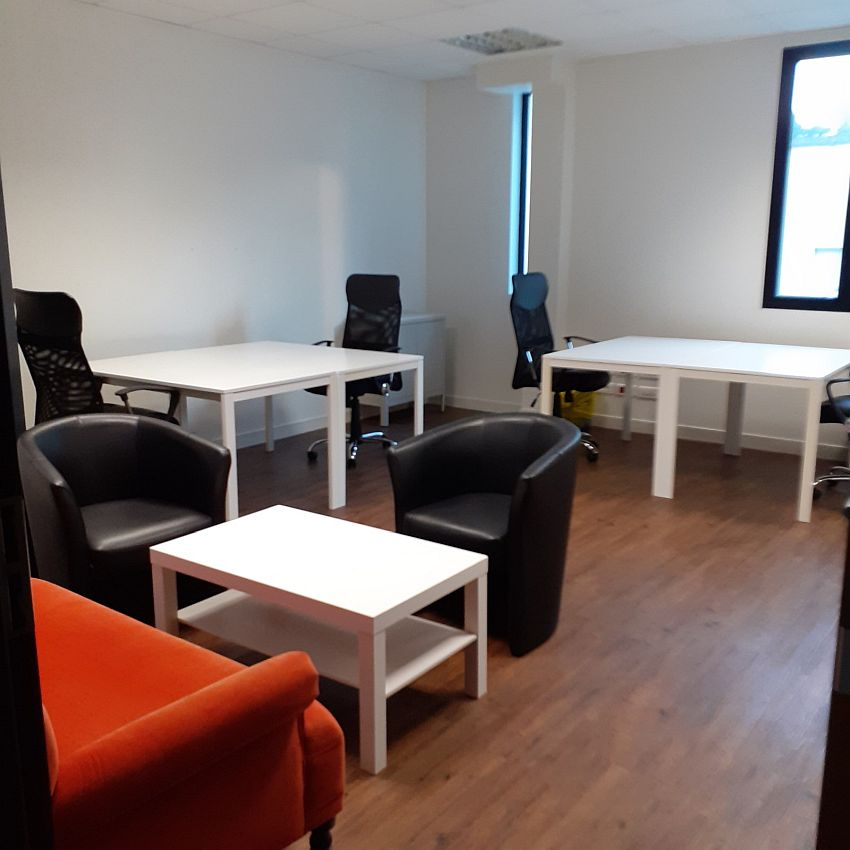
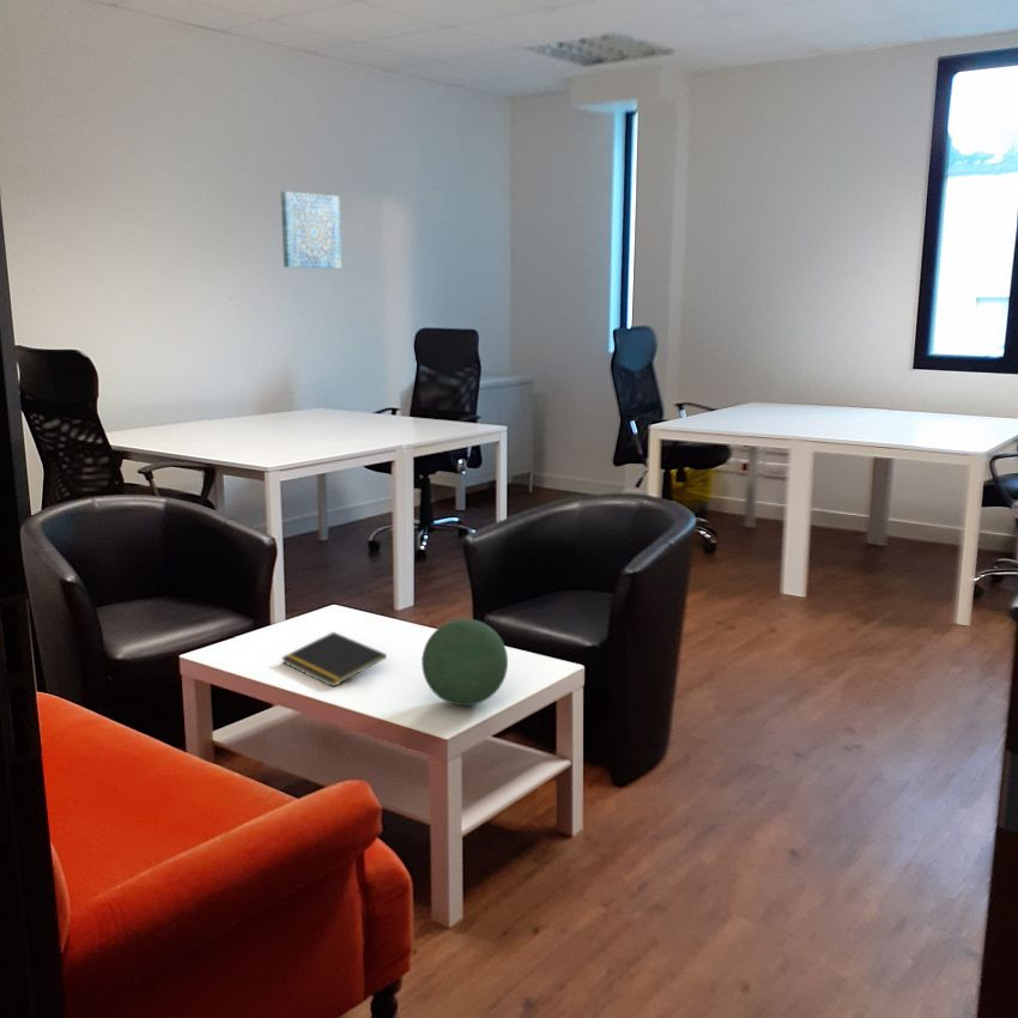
+ notepad (333, 658)
+ decorative orb (465, 661)
+ wall art (311, 231)
